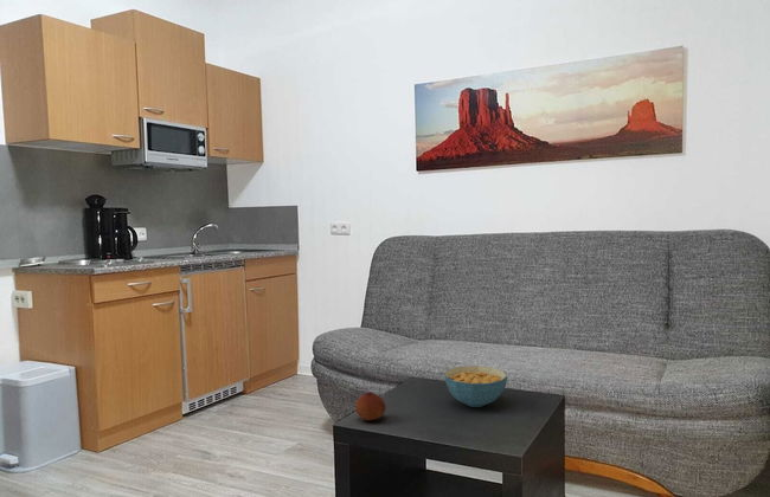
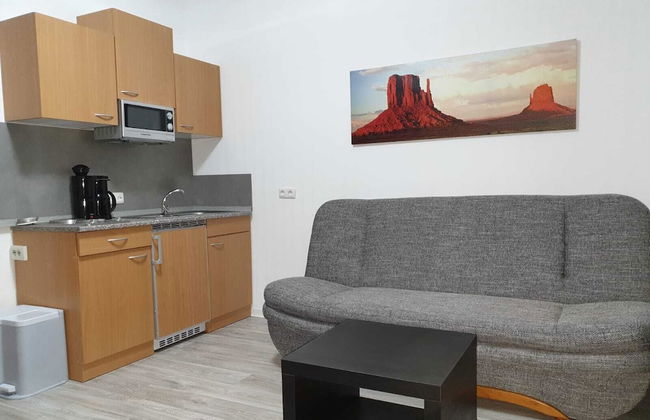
- fruit (371, 406)
- cereal bowl (475, 388)
